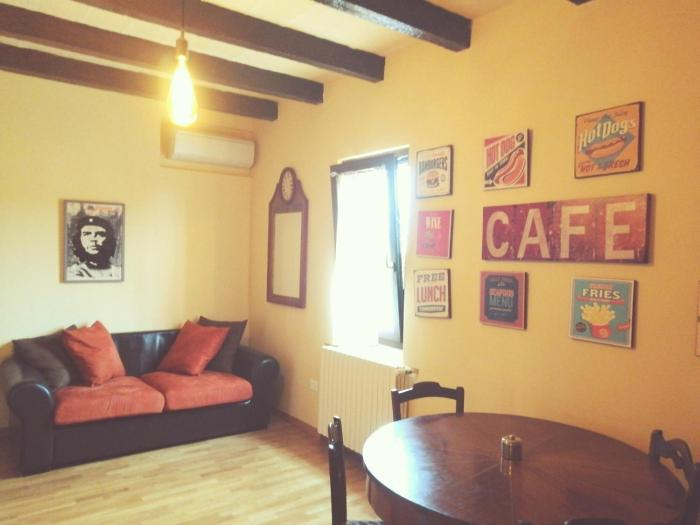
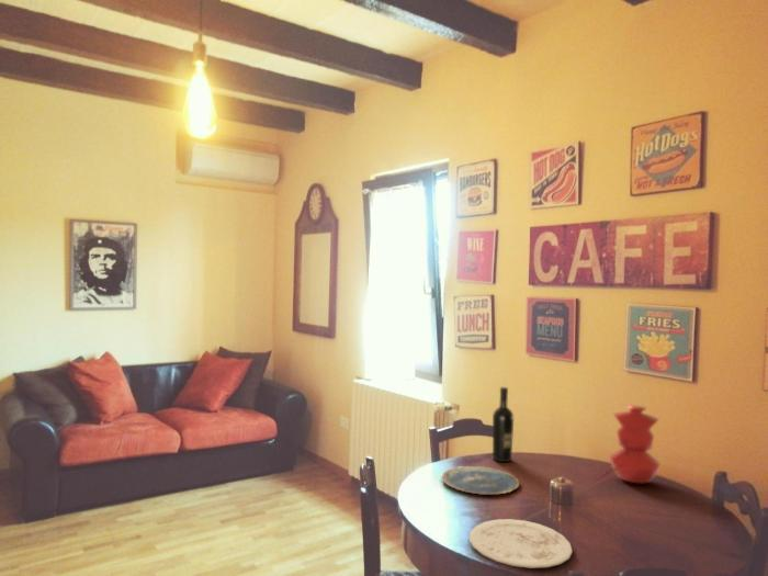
+ vase (634, 443)
+ wine bottle (502, 422)
+ plate (519, 542)
+ plate (479, 481)
